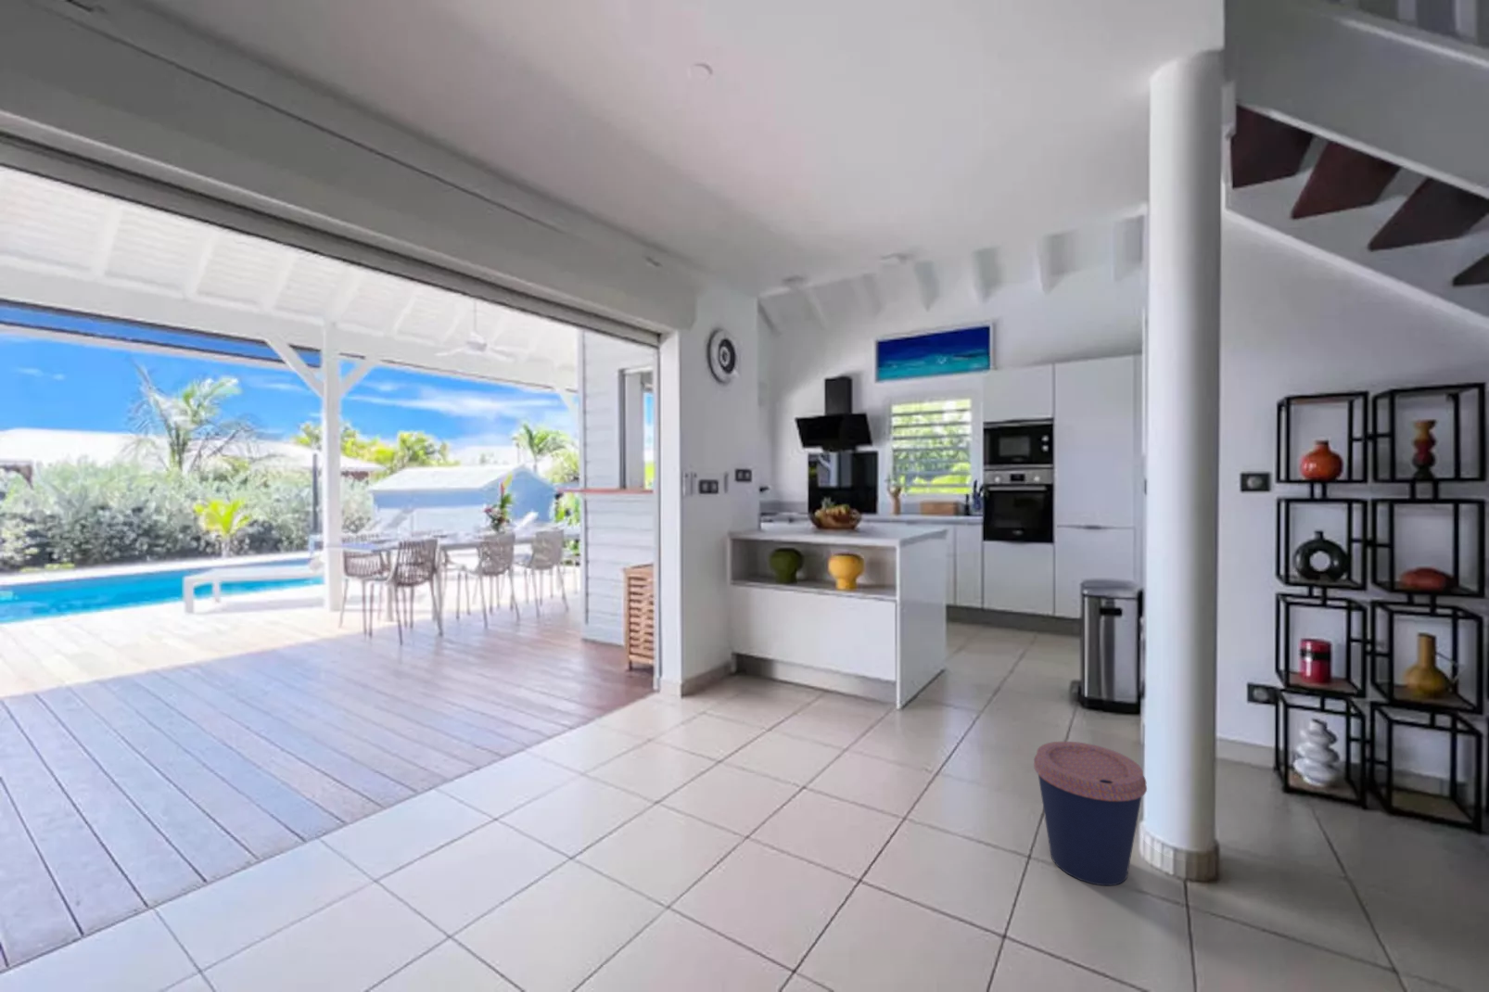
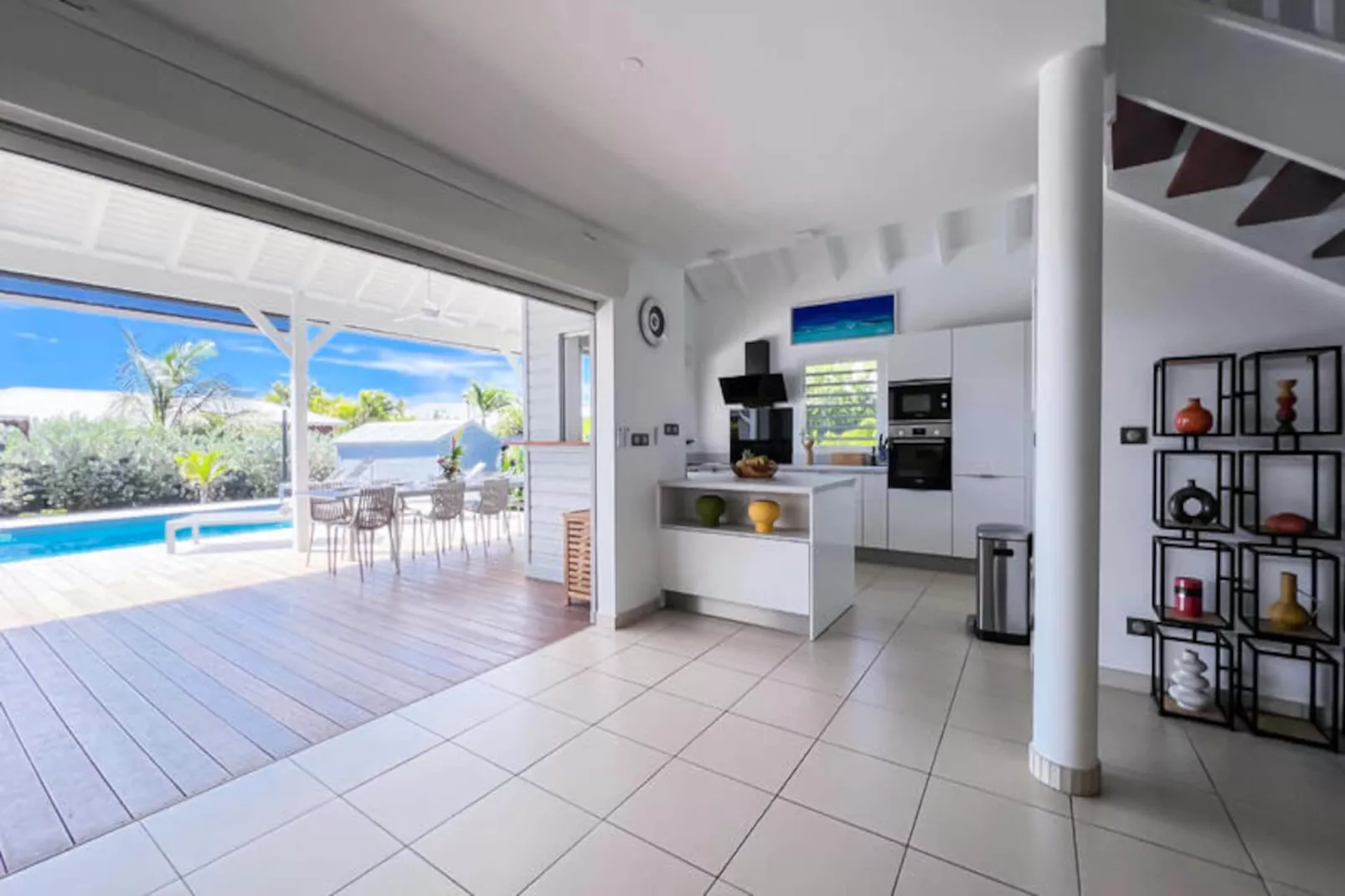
- coffee cup (1087, 813)
